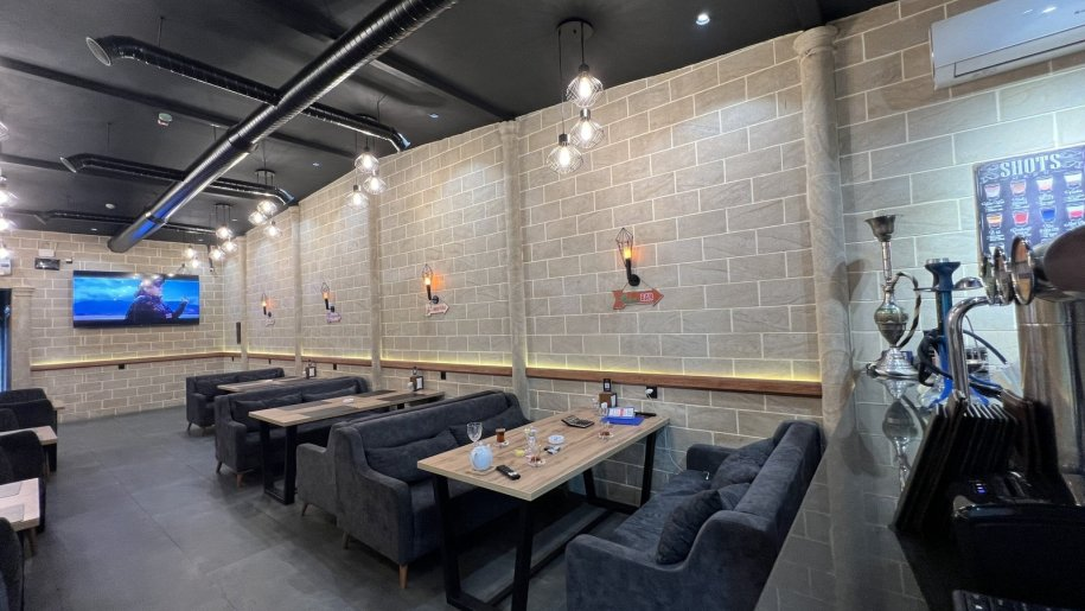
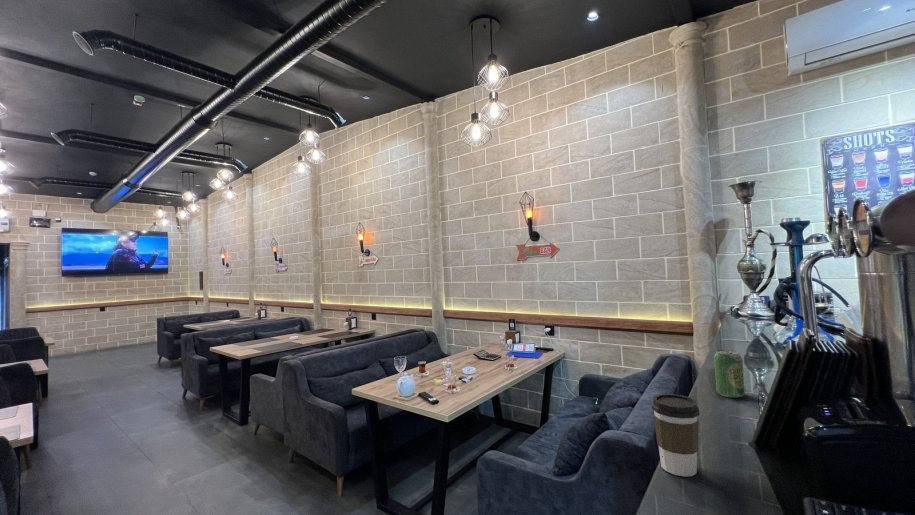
+ coffee cup (676, 434)
+ beverage can (729, 373)
